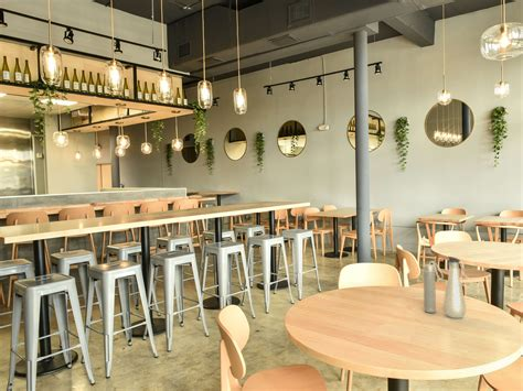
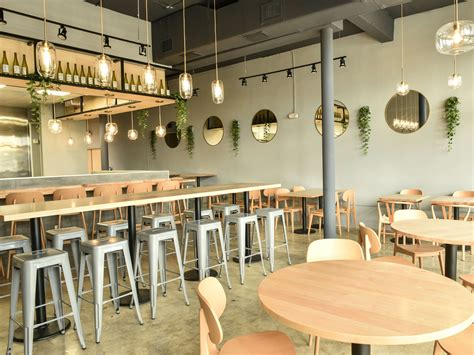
- water bottle (447, 285)
